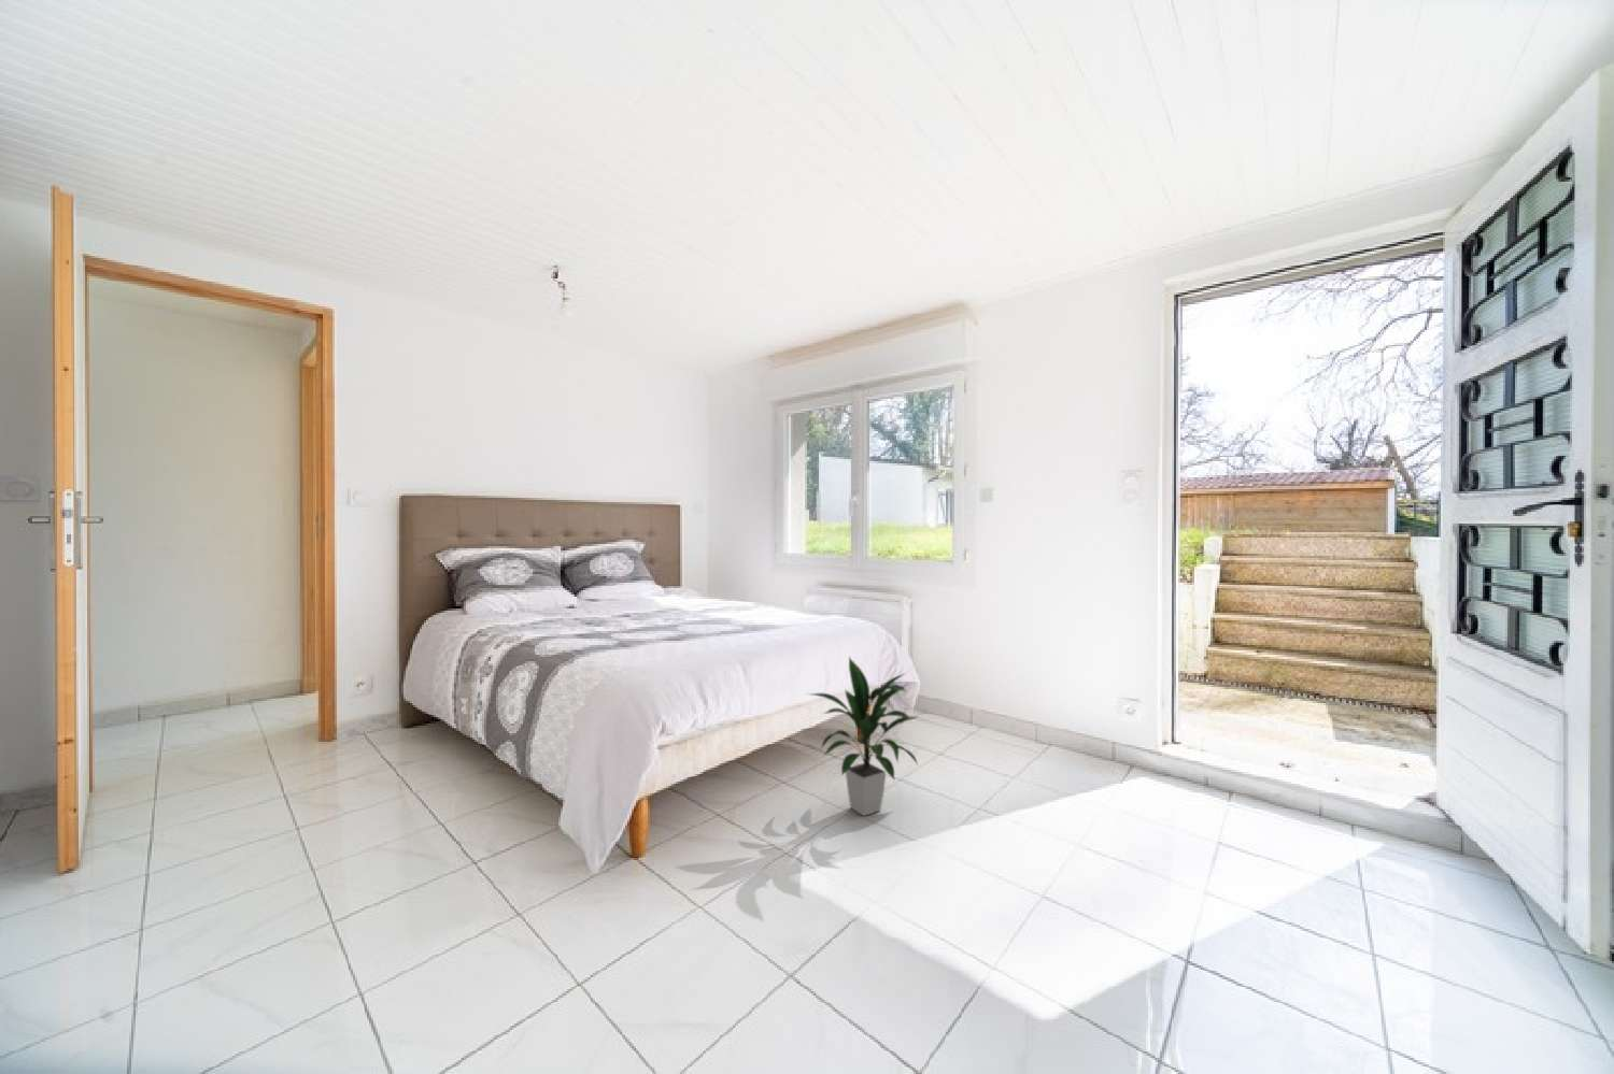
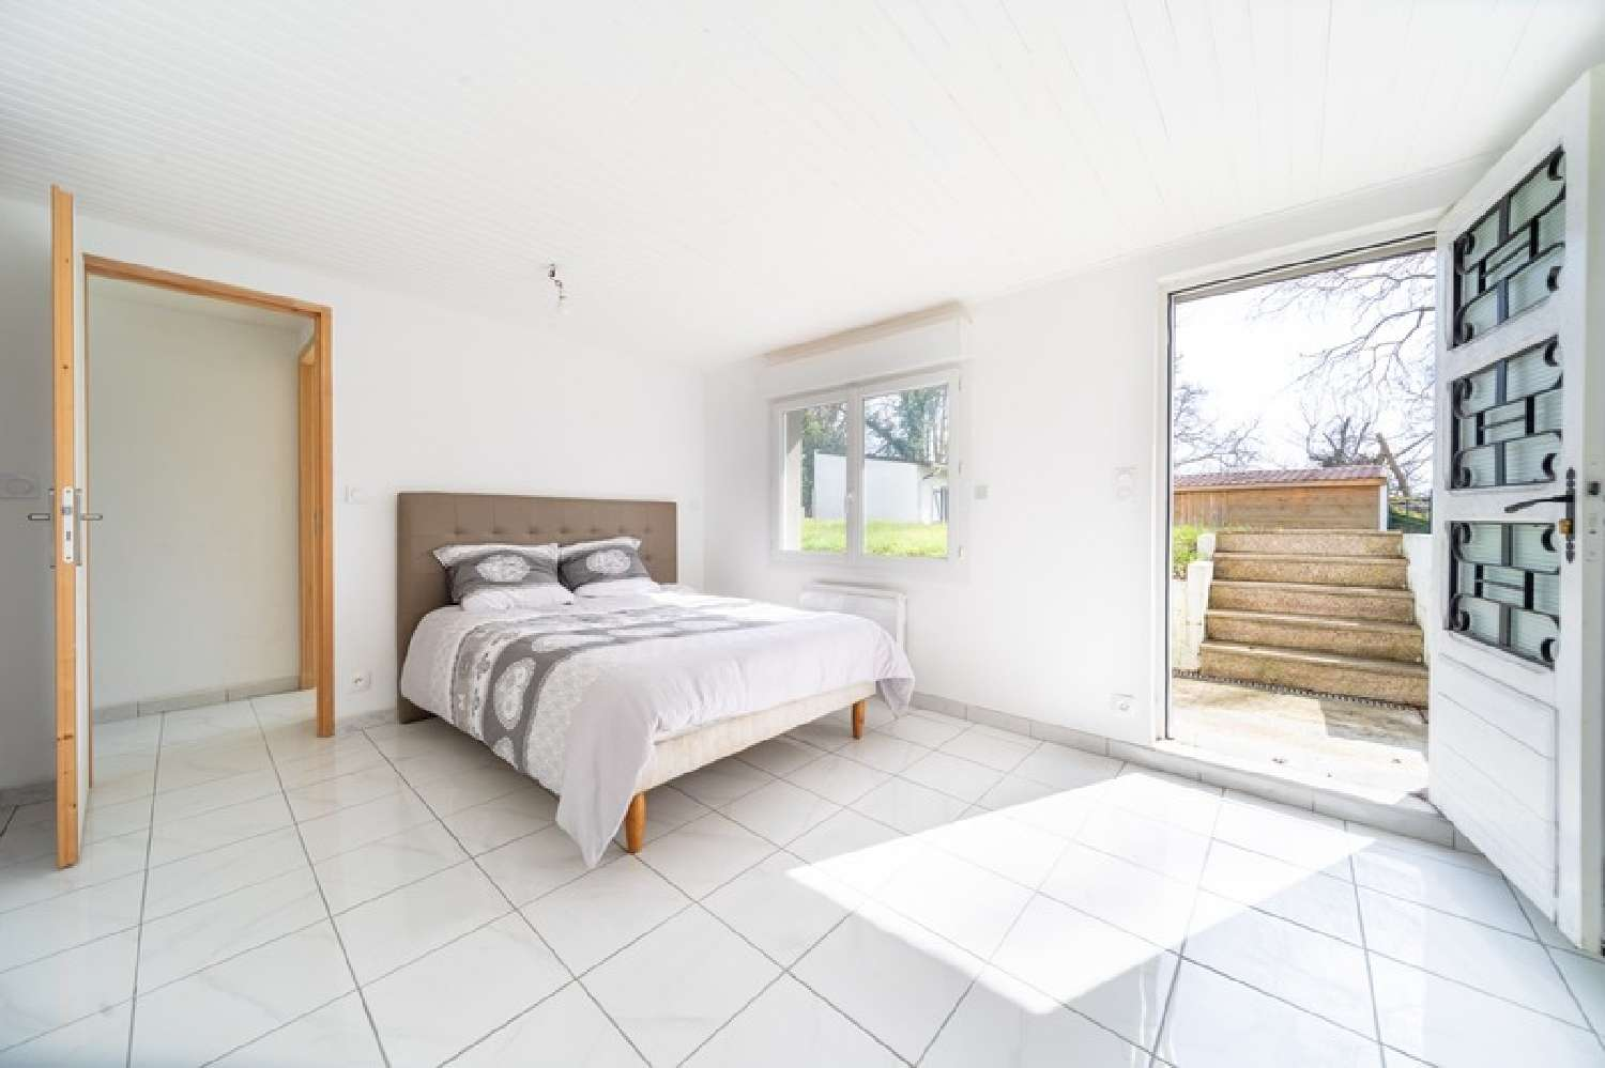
- indoor plant (871, 735)
